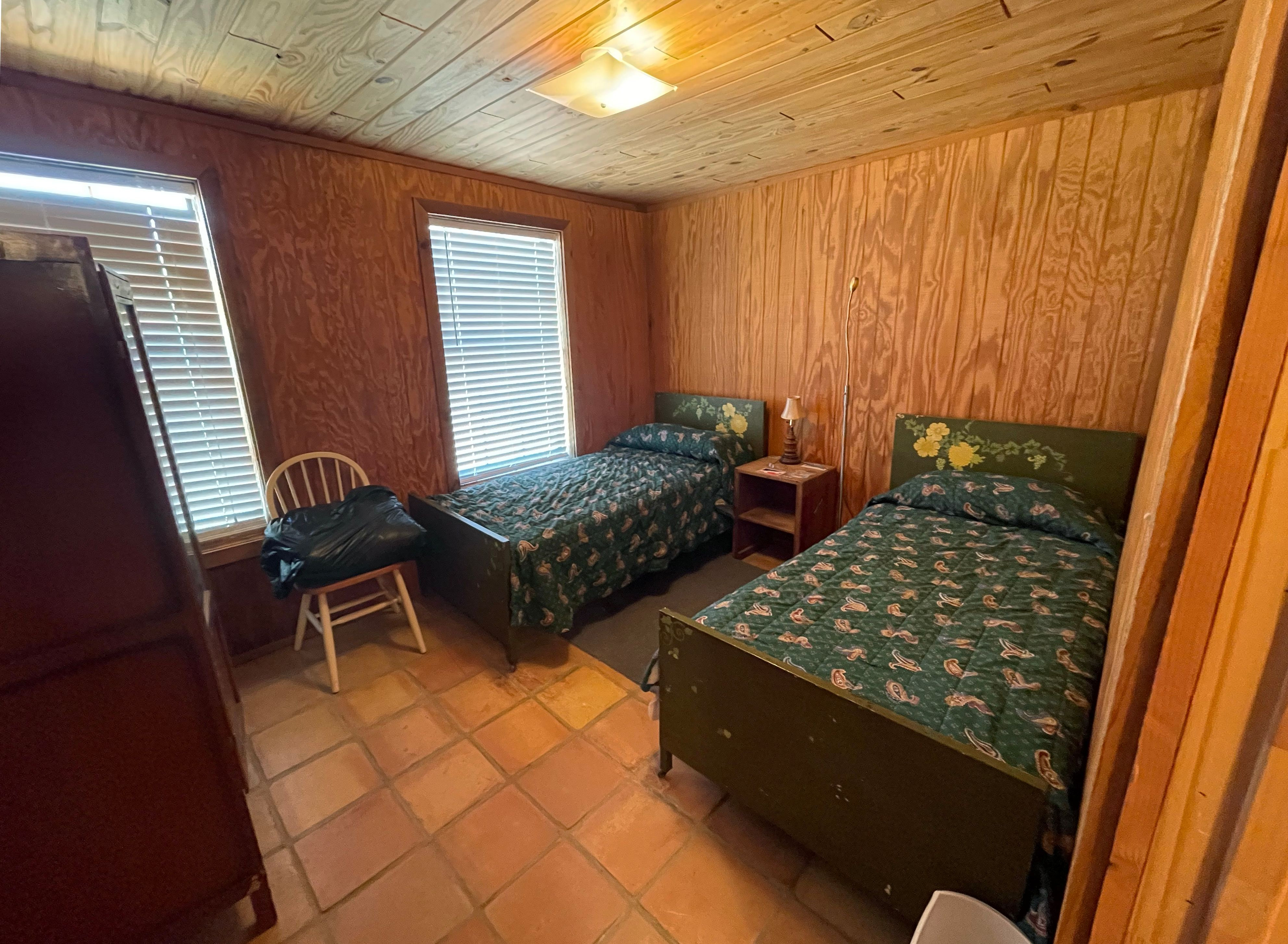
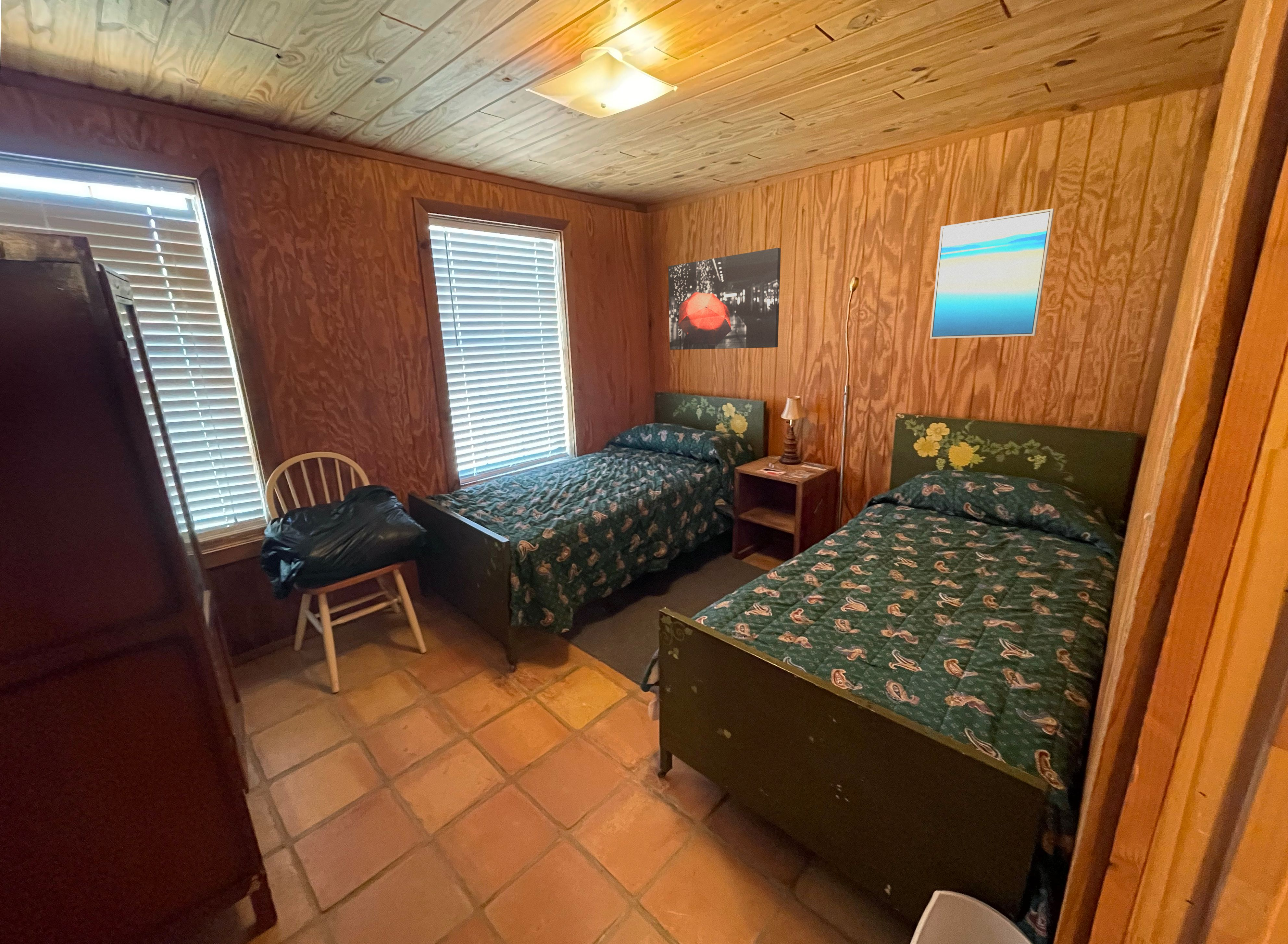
+ wall art (987, 279)
+ wall art (719, 304)
